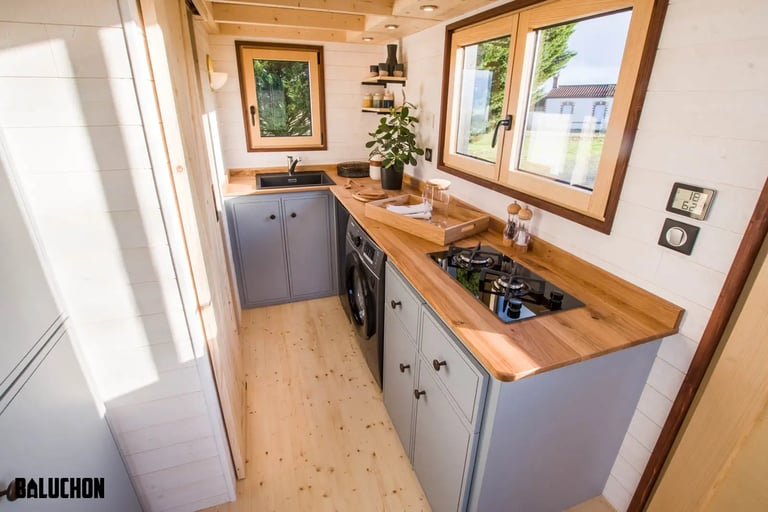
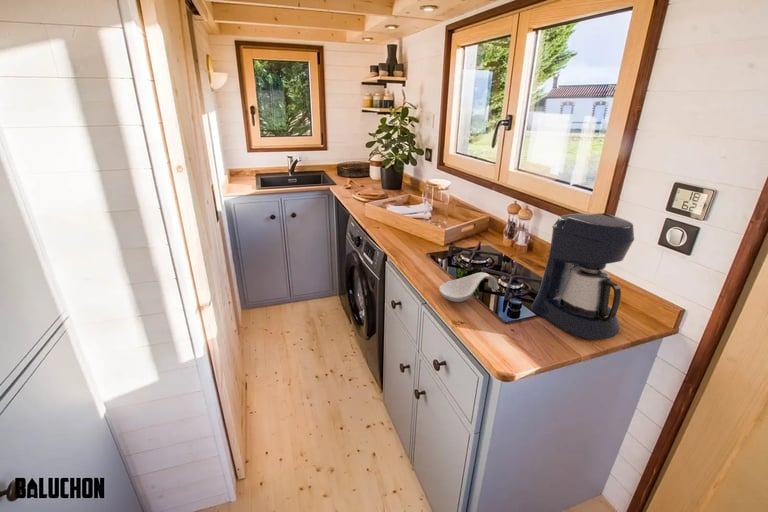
+ coffee maker (585, 269)
+ spoon rest (469, 285)
